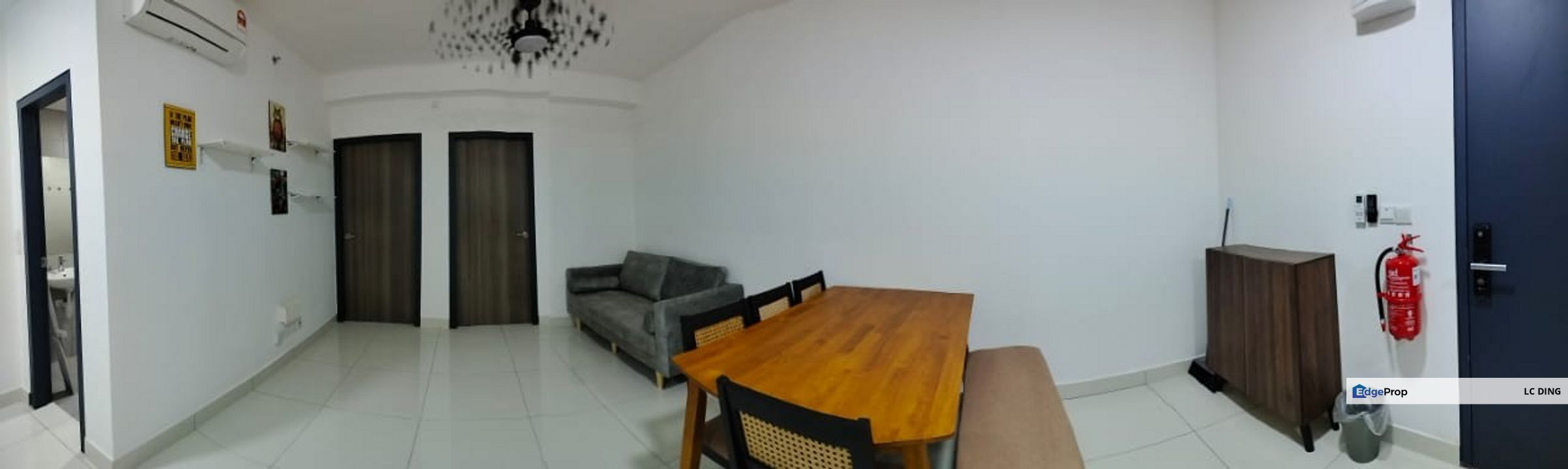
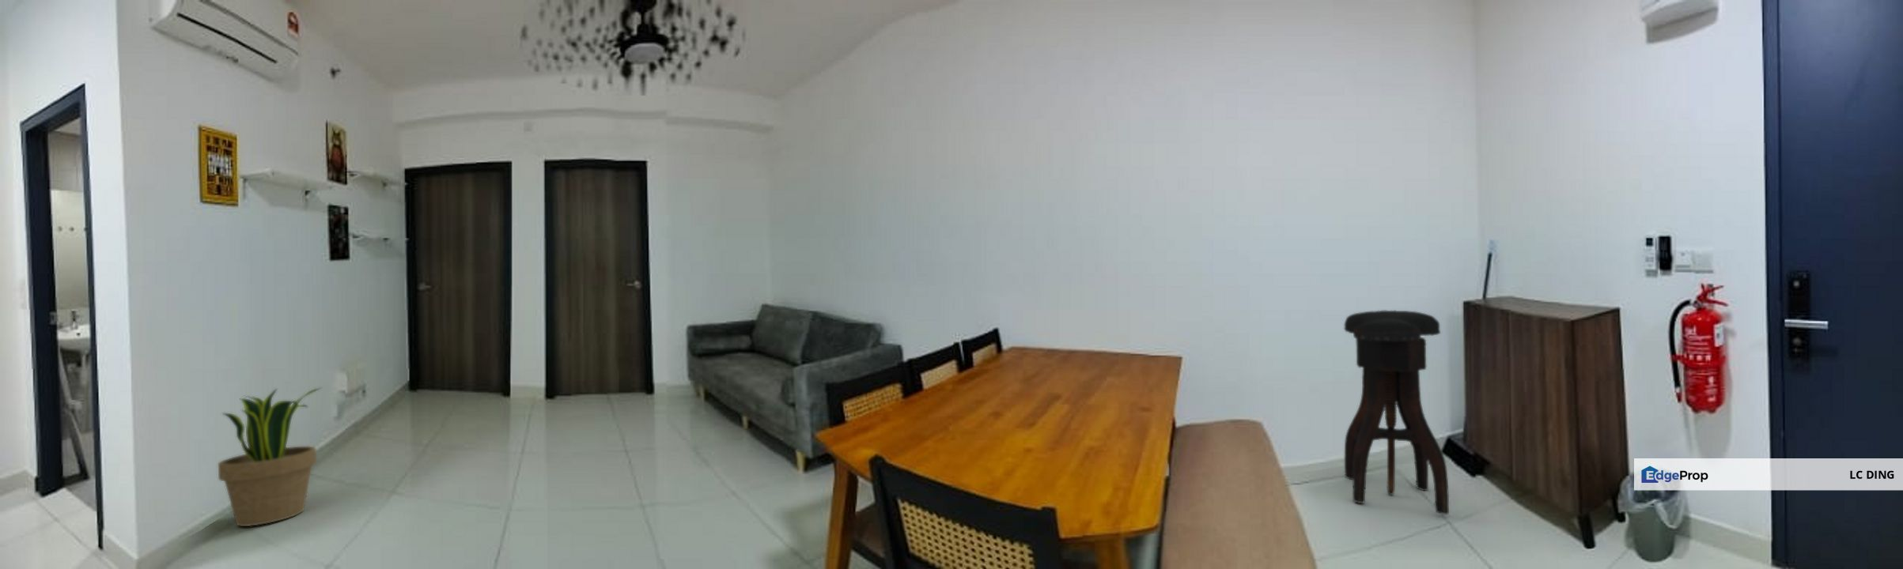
+ stool (1388, 405)
+ potted plant (277, 451)
